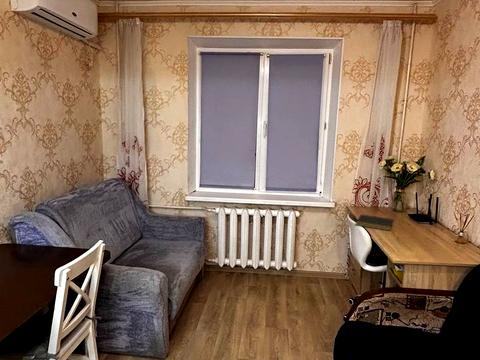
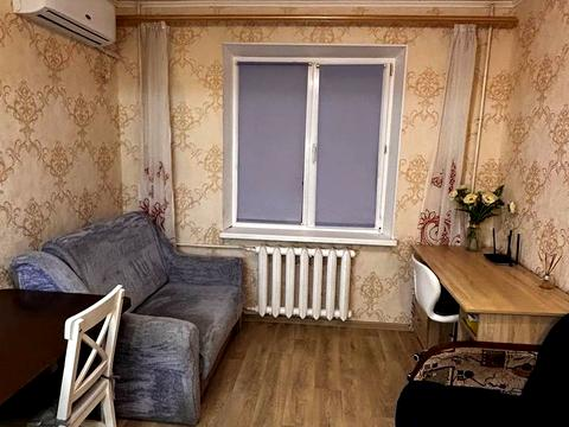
- notepad (374, 222)
